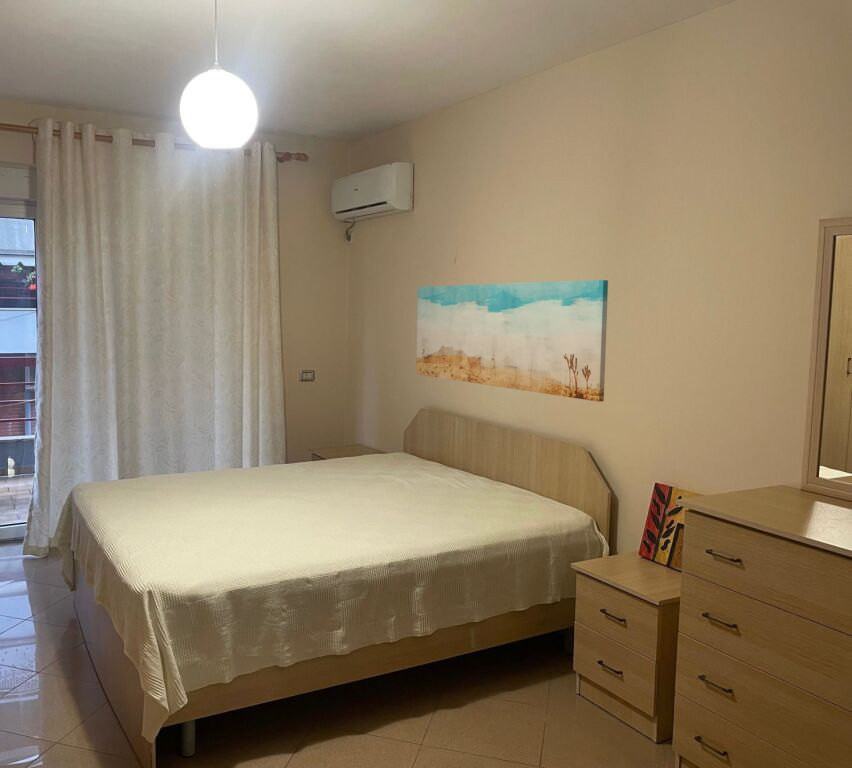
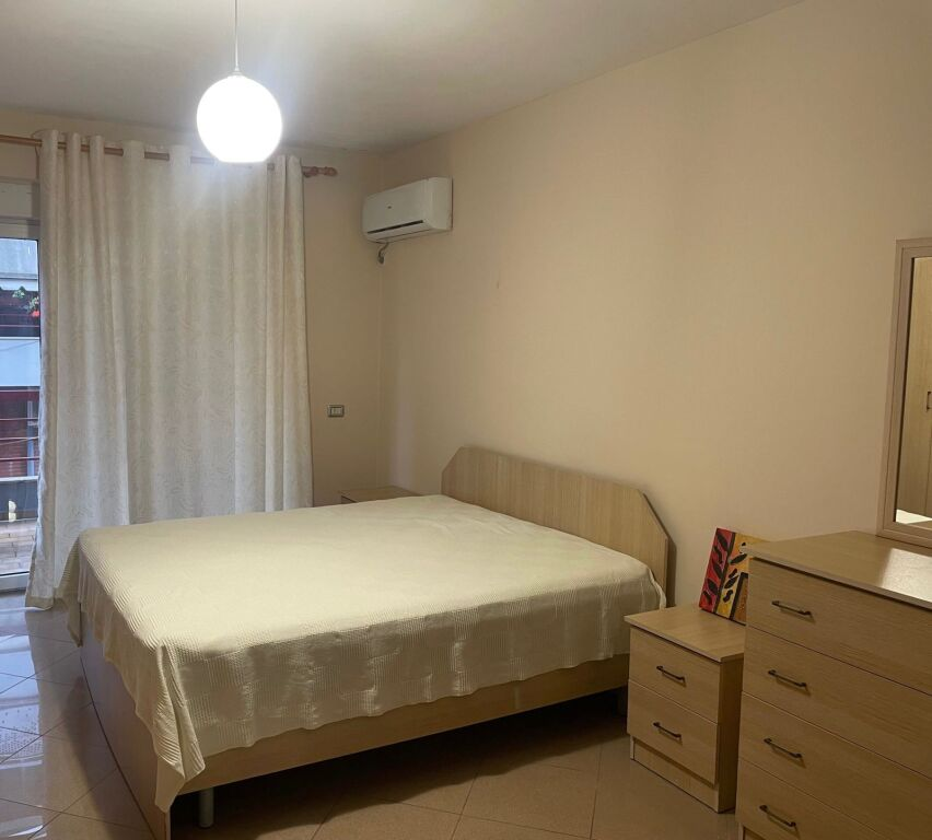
- wall art (497, 335)
